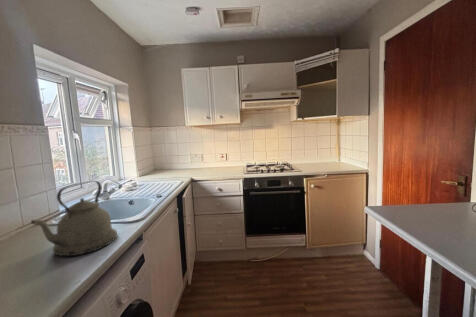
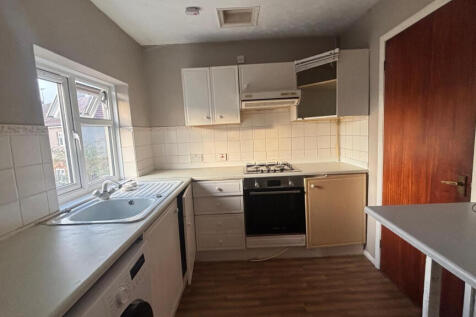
- kettle (81, 214)
